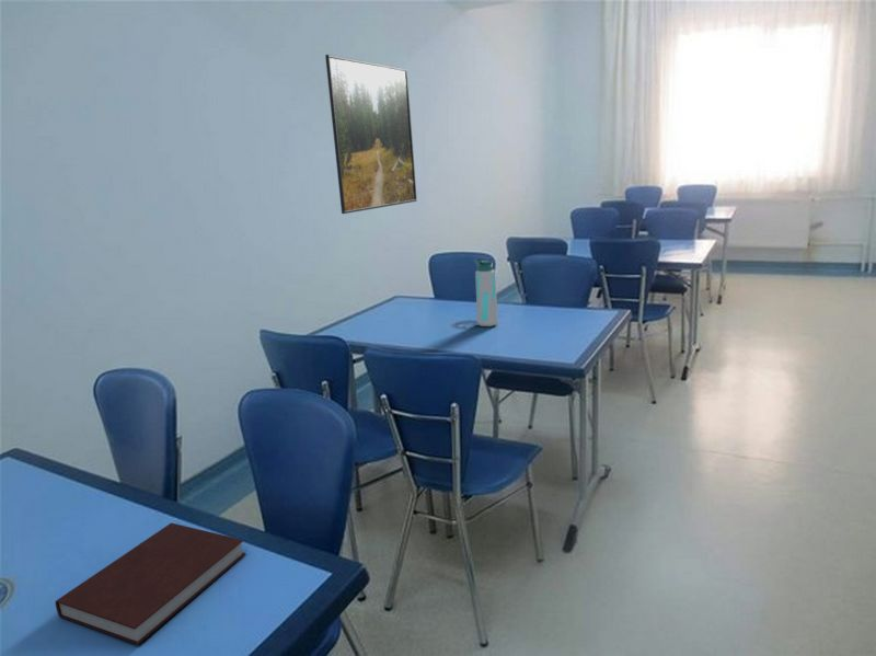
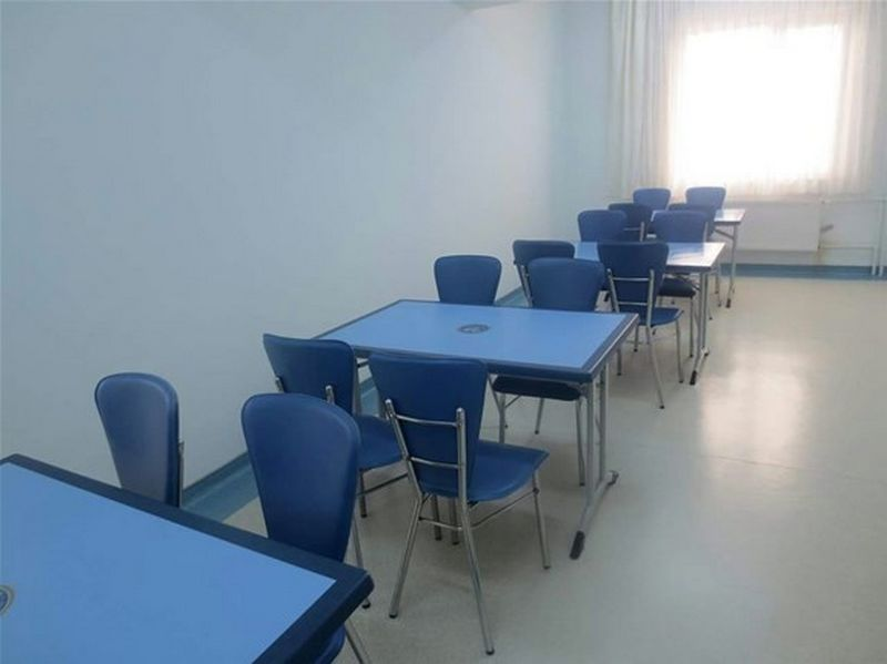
- notebook (155, 575)
- water bottle (485, 292)
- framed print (376, 136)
